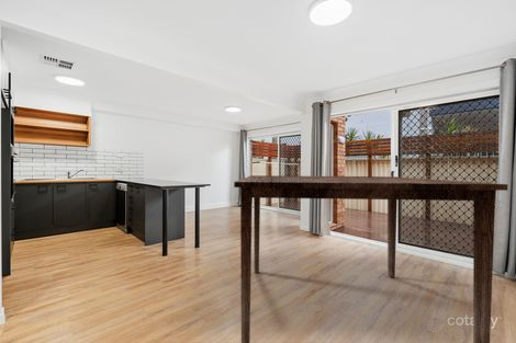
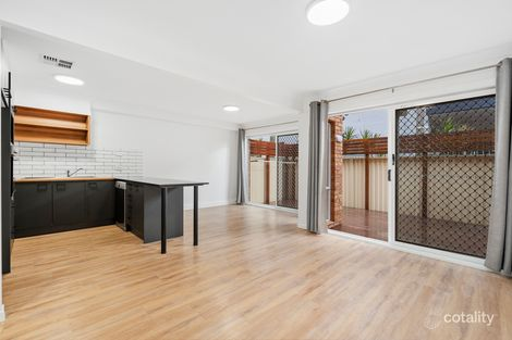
- dining table (337, 198)
